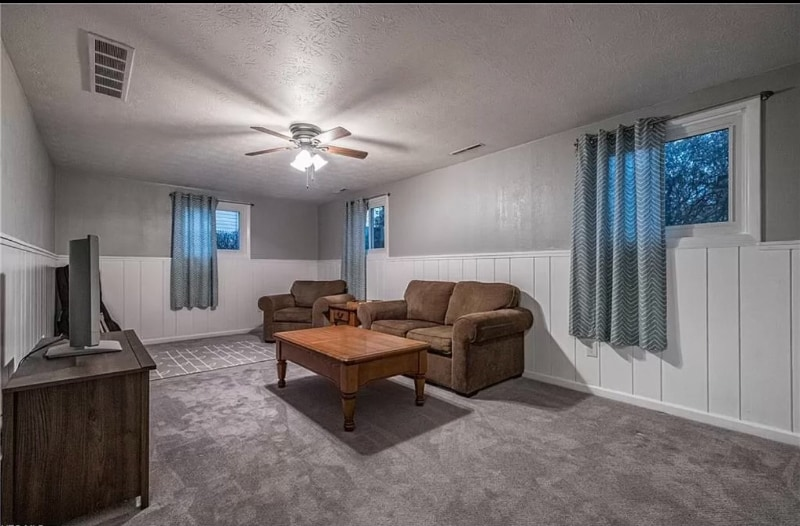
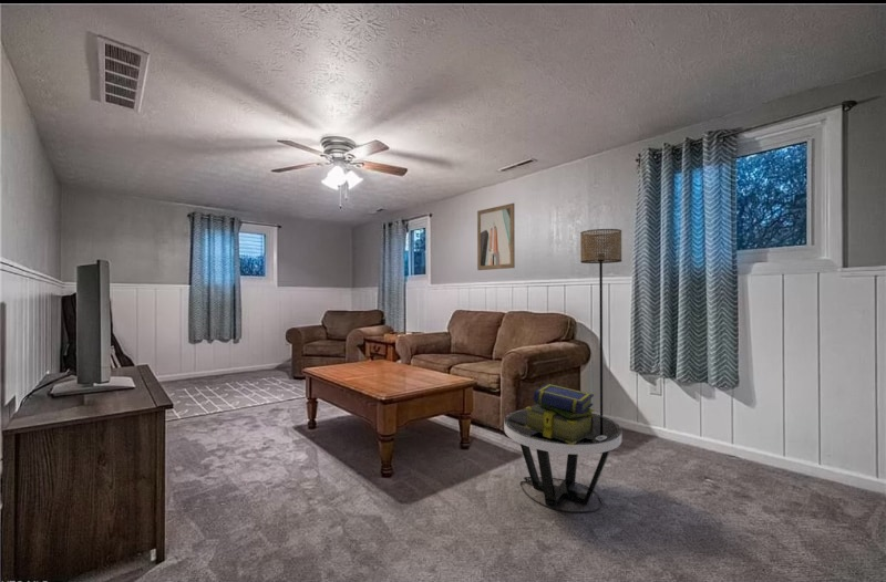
+ wall art (495, 238)
+ floor lamp (600, 330)
+ stack of books (562, 412)
+ side table (560, 453)
